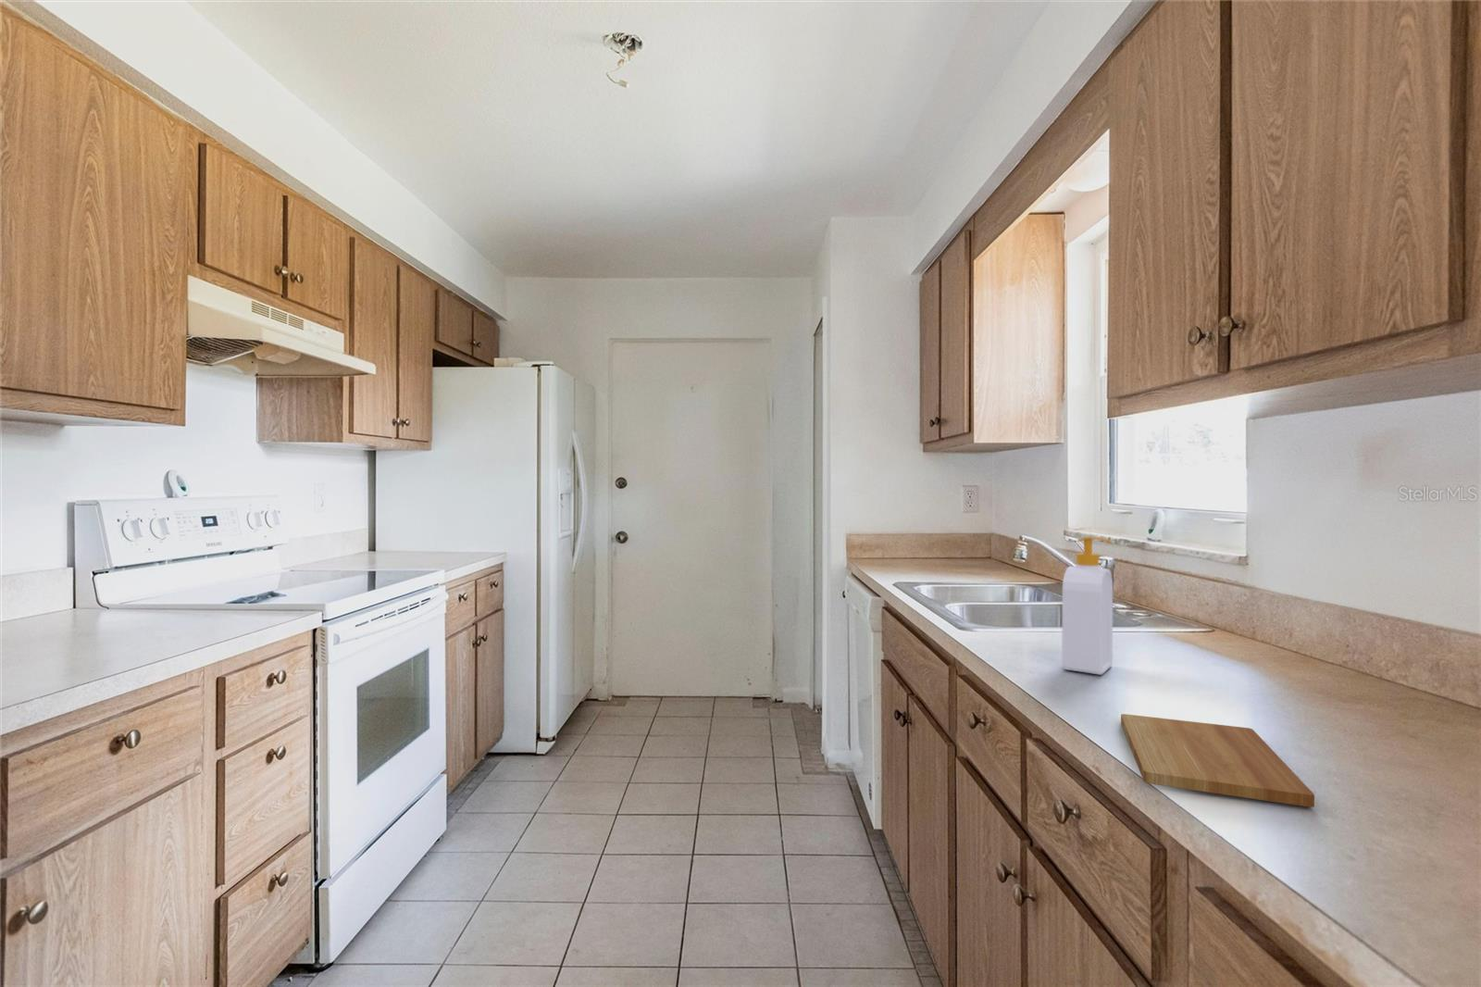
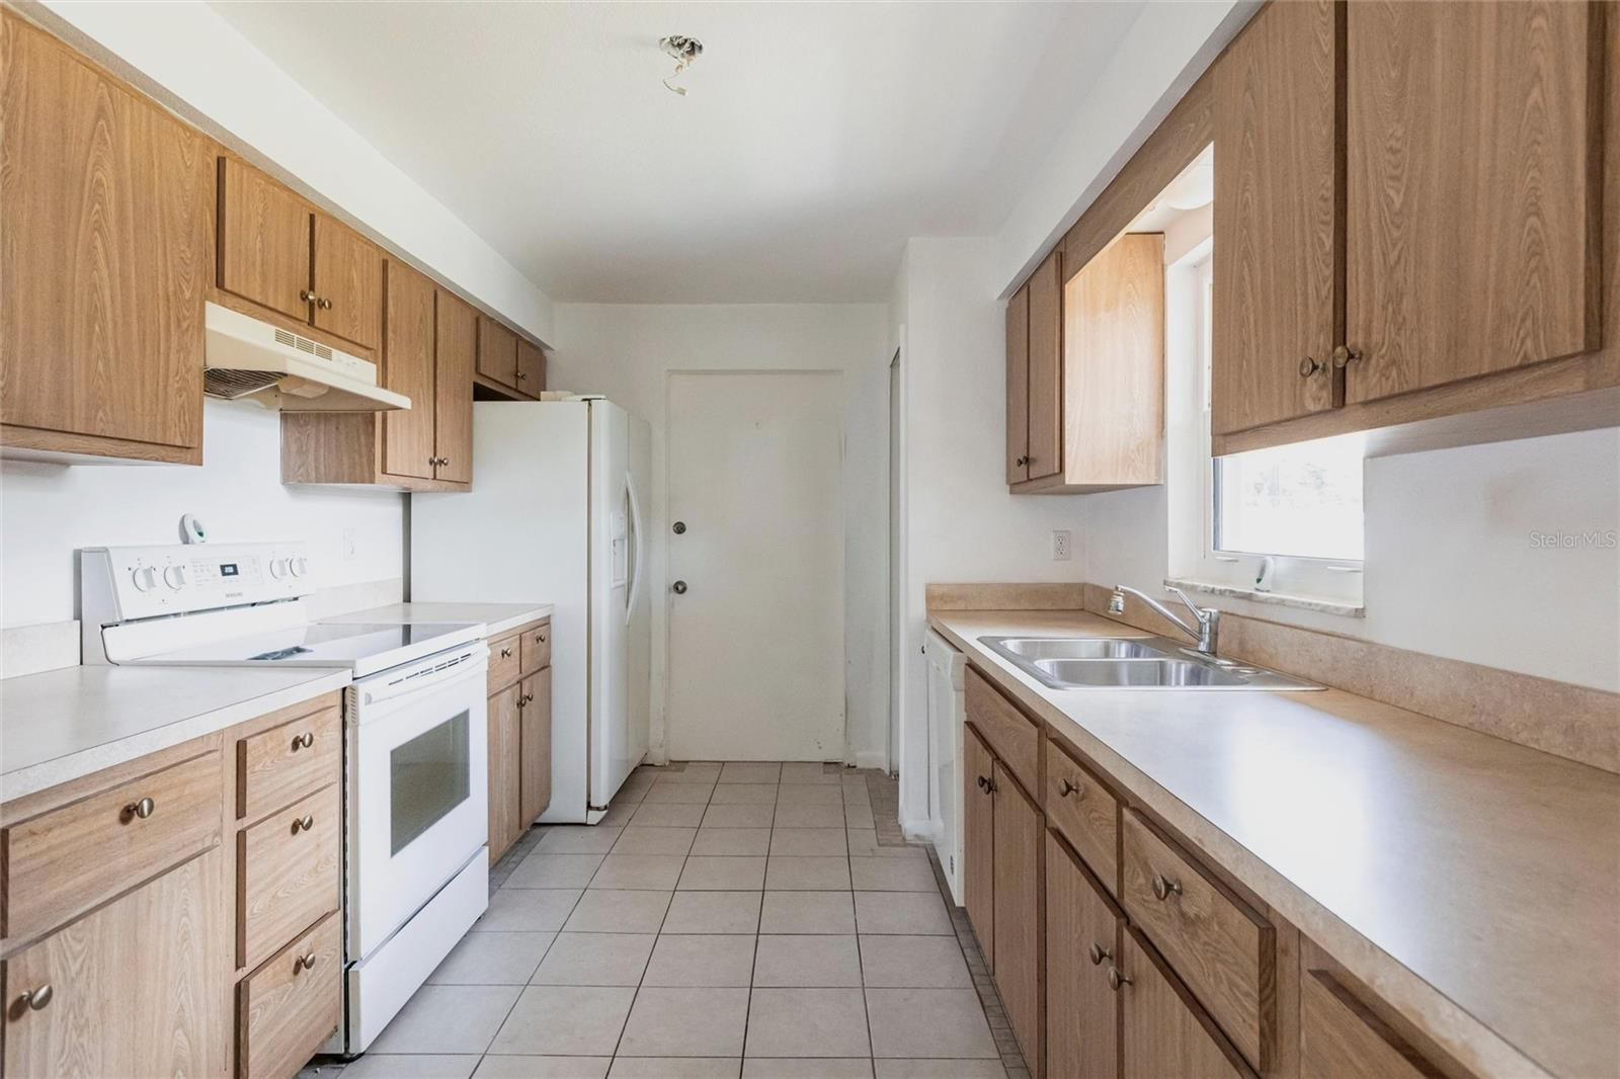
- cutting board (1202, 752)
- soap bottle (1089, 601)
